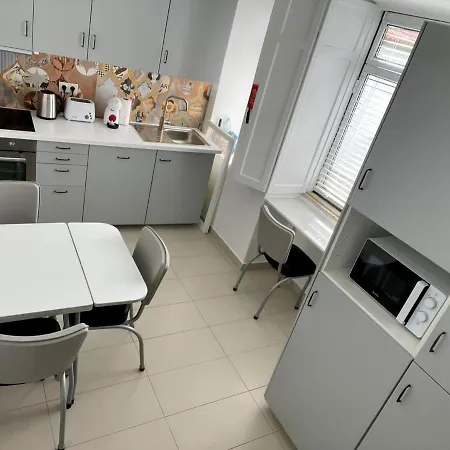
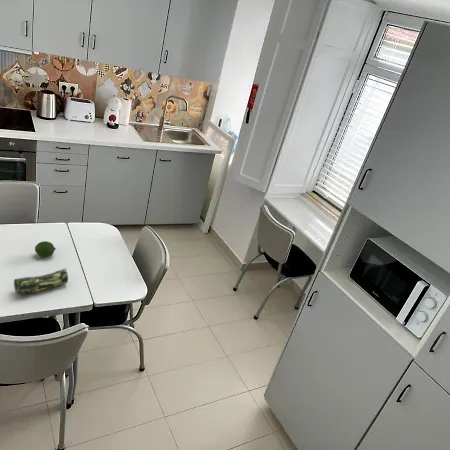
+ fruit (44, 249)
+ pencil case (42, 281)
